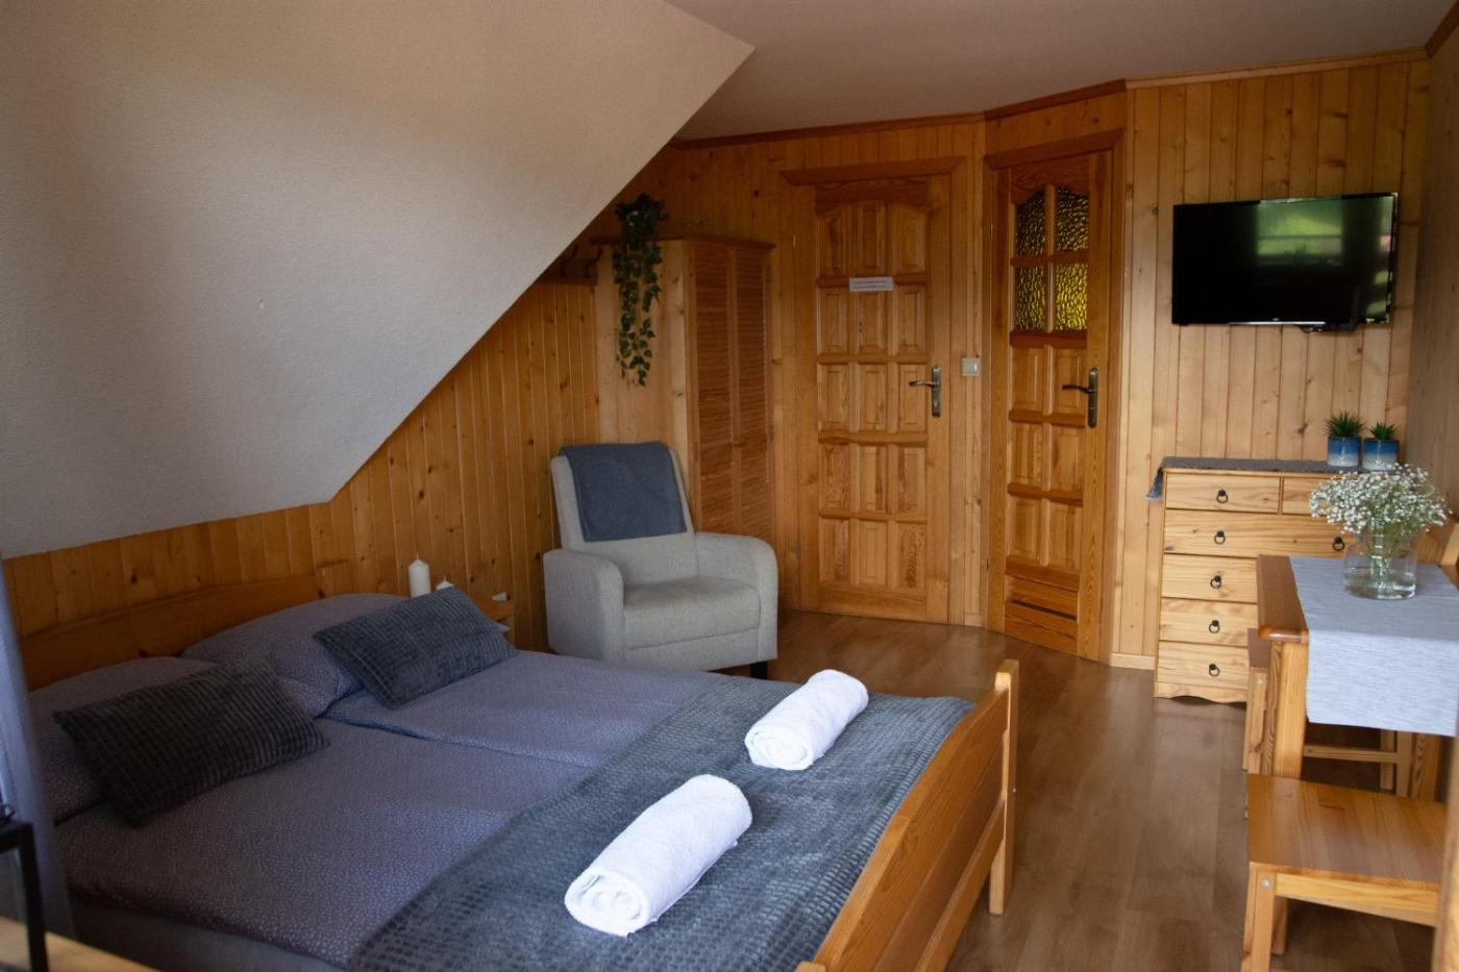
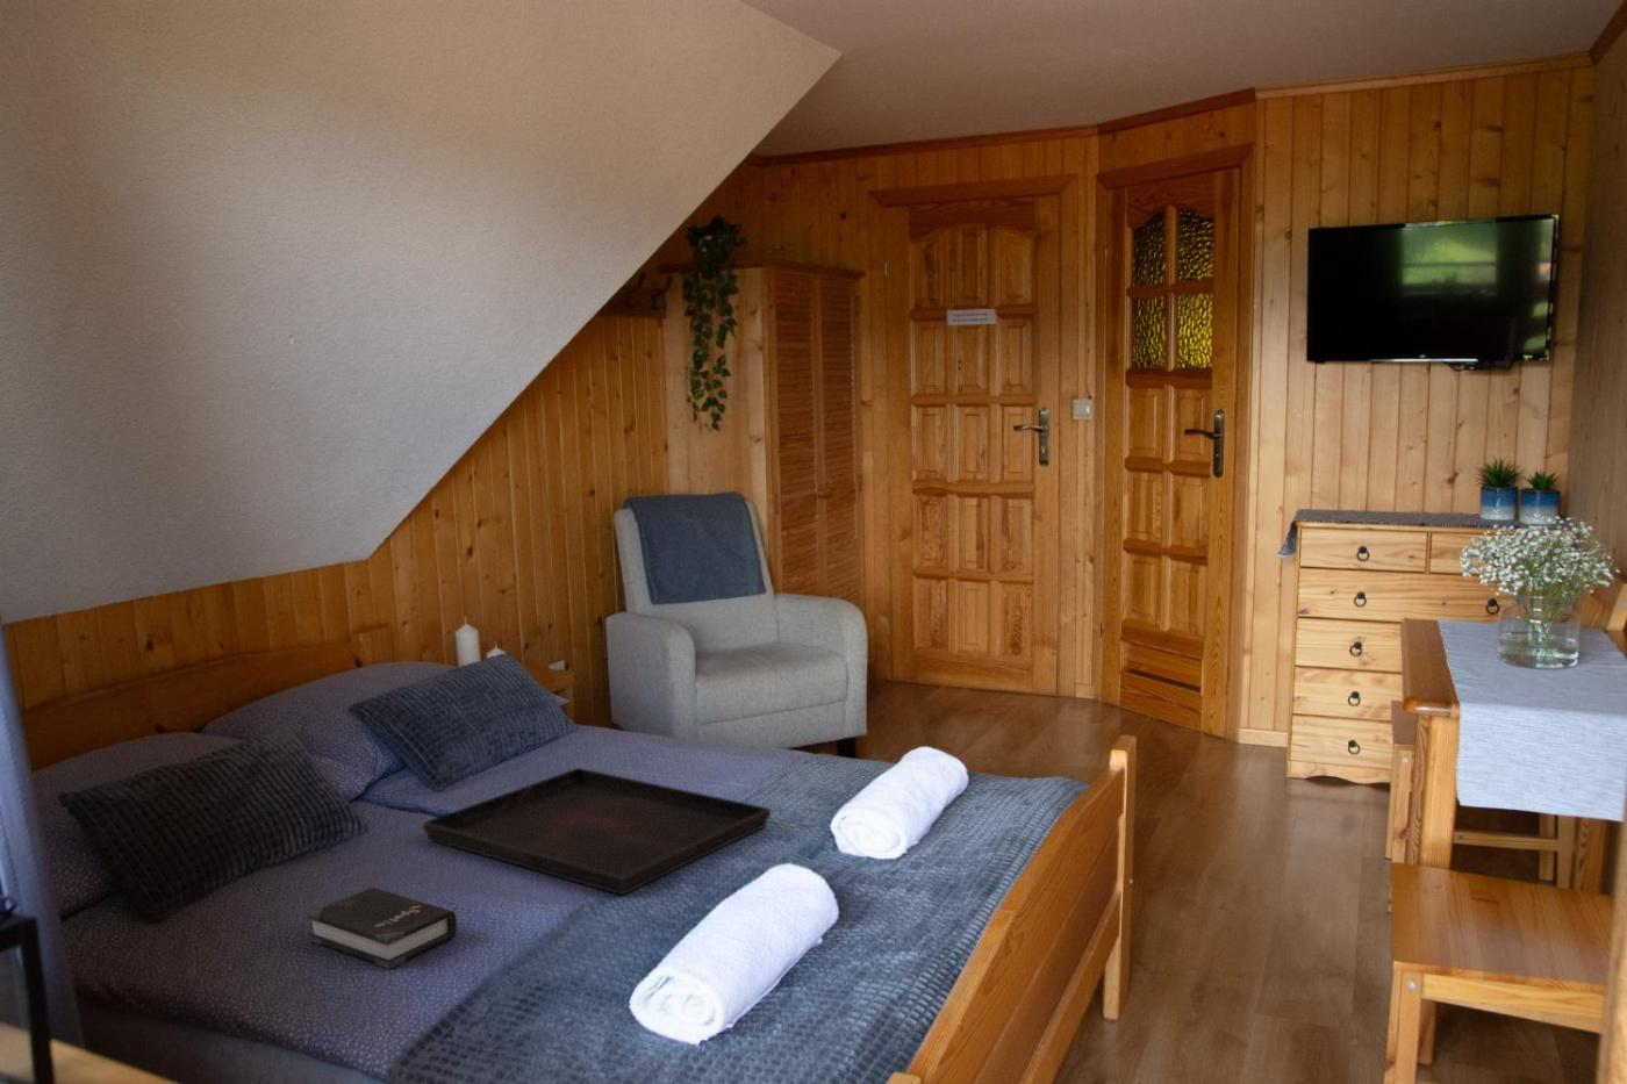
+ serving tray (598, 824)
+ hardback book (381, 923)
